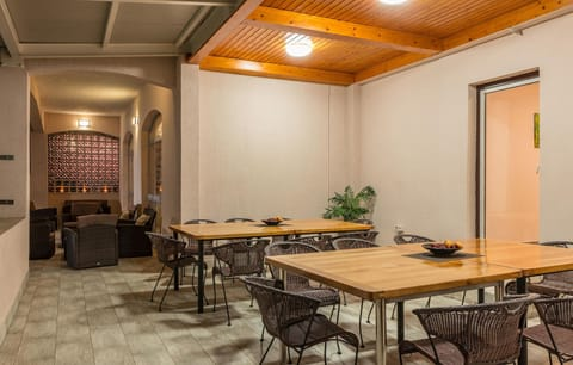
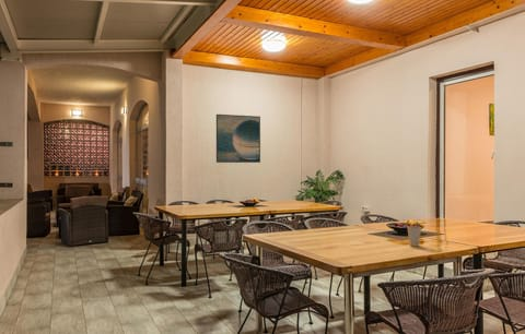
+ cup (416, 234)
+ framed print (238, 139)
